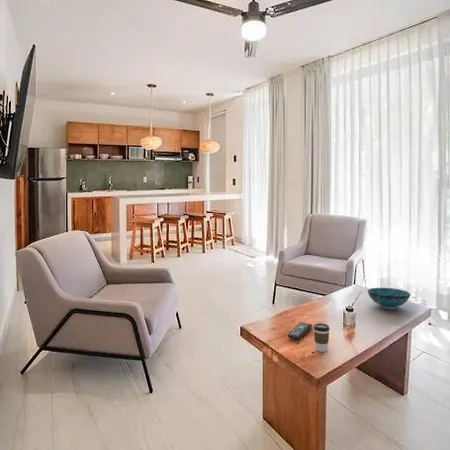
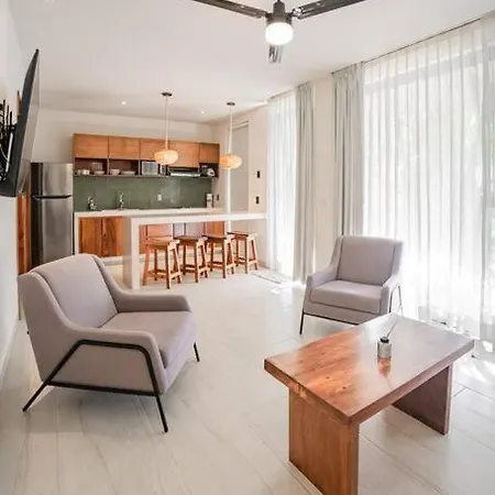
- coffee cup (321, 337)
- remote control (300, 330)
- decorative bowl (388, 299)
